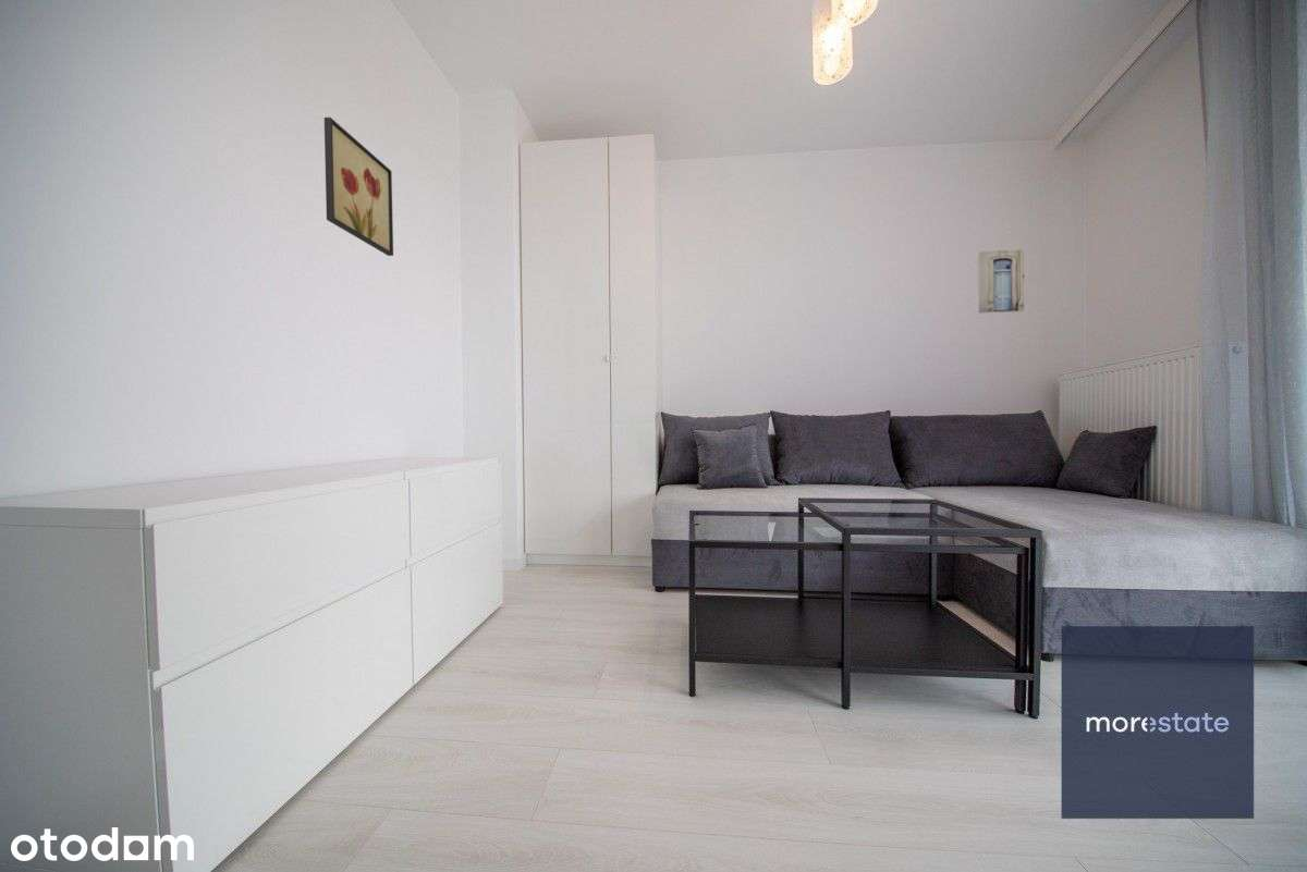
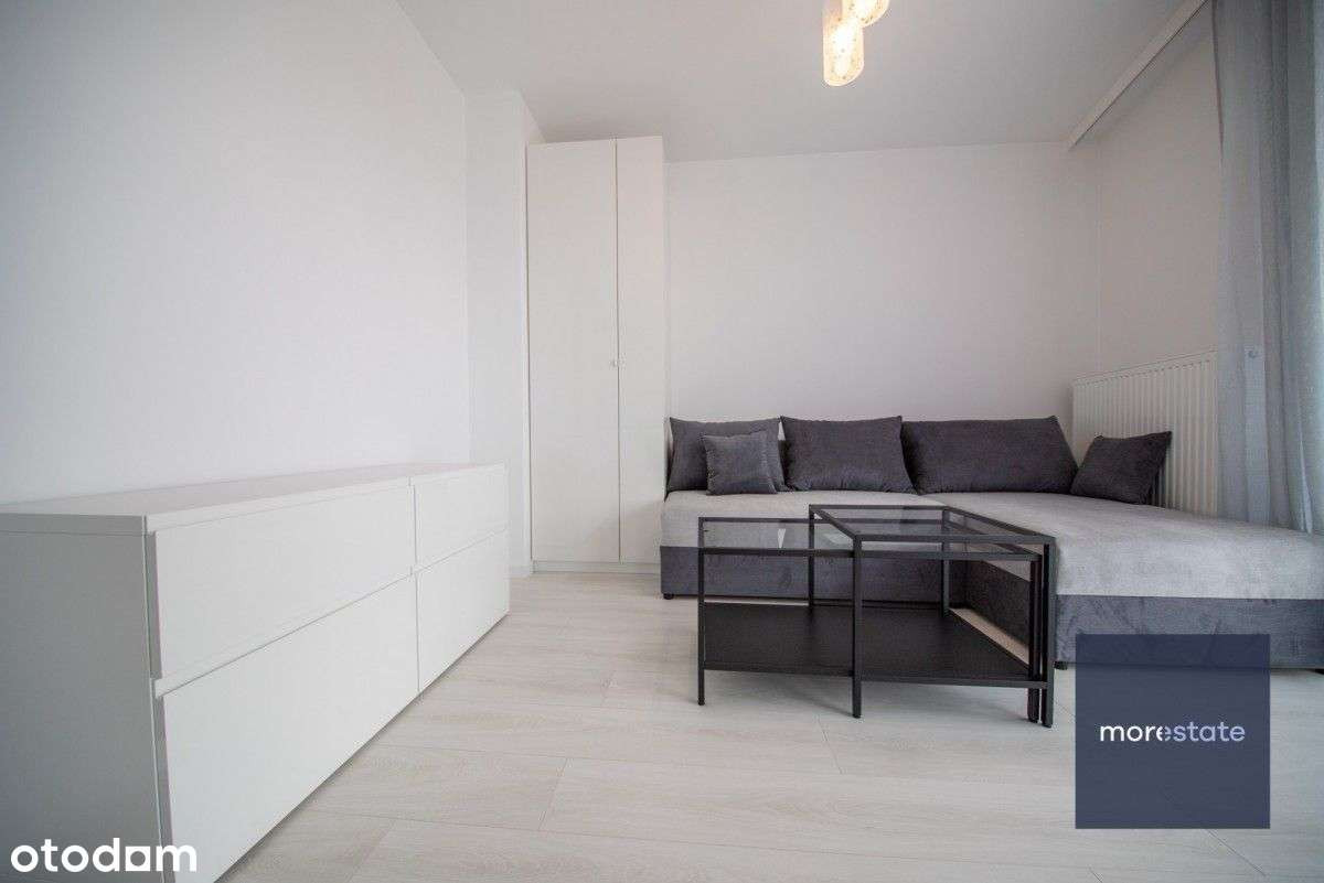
- wall art (1001, 281)
- wall art (359, 193)
